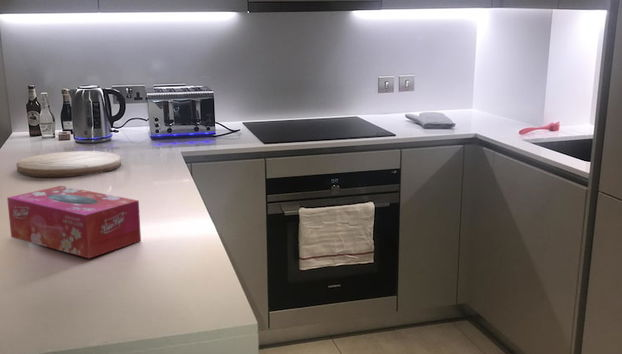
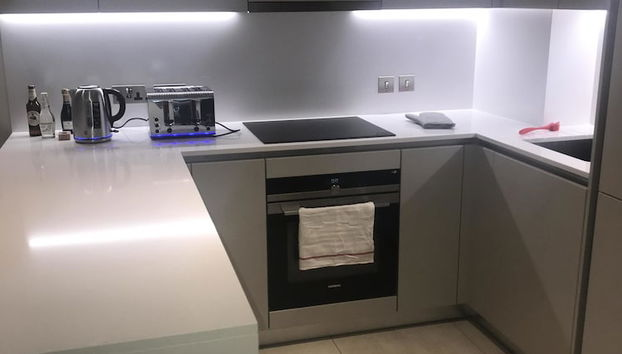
- cutting board (70, 163)
- tissue box (73, 219)
